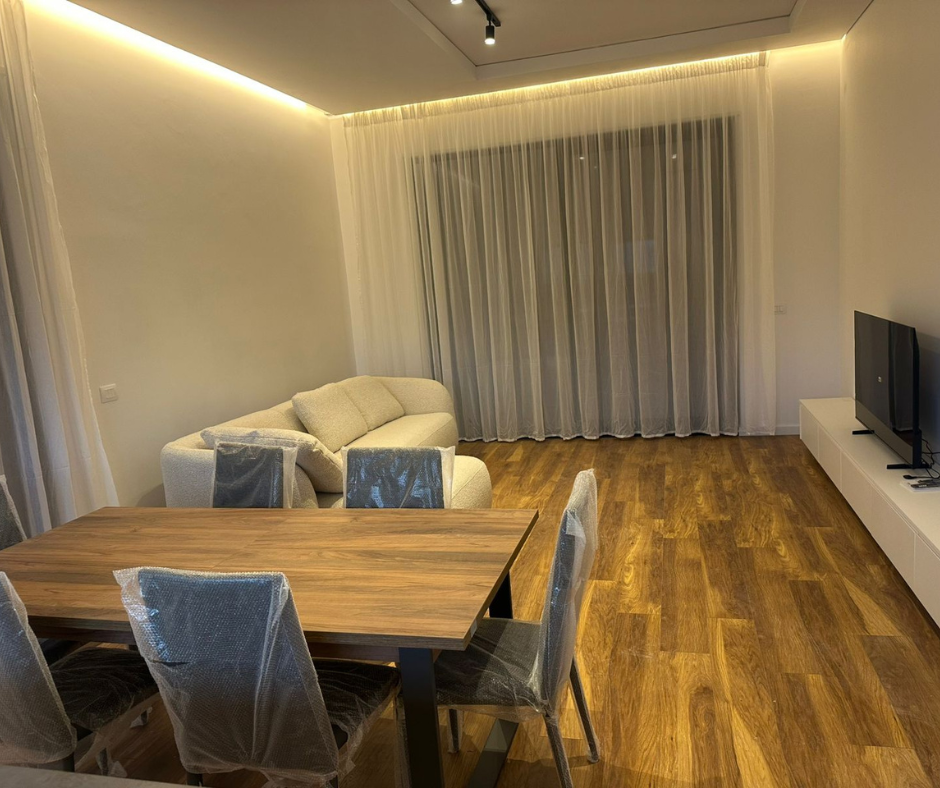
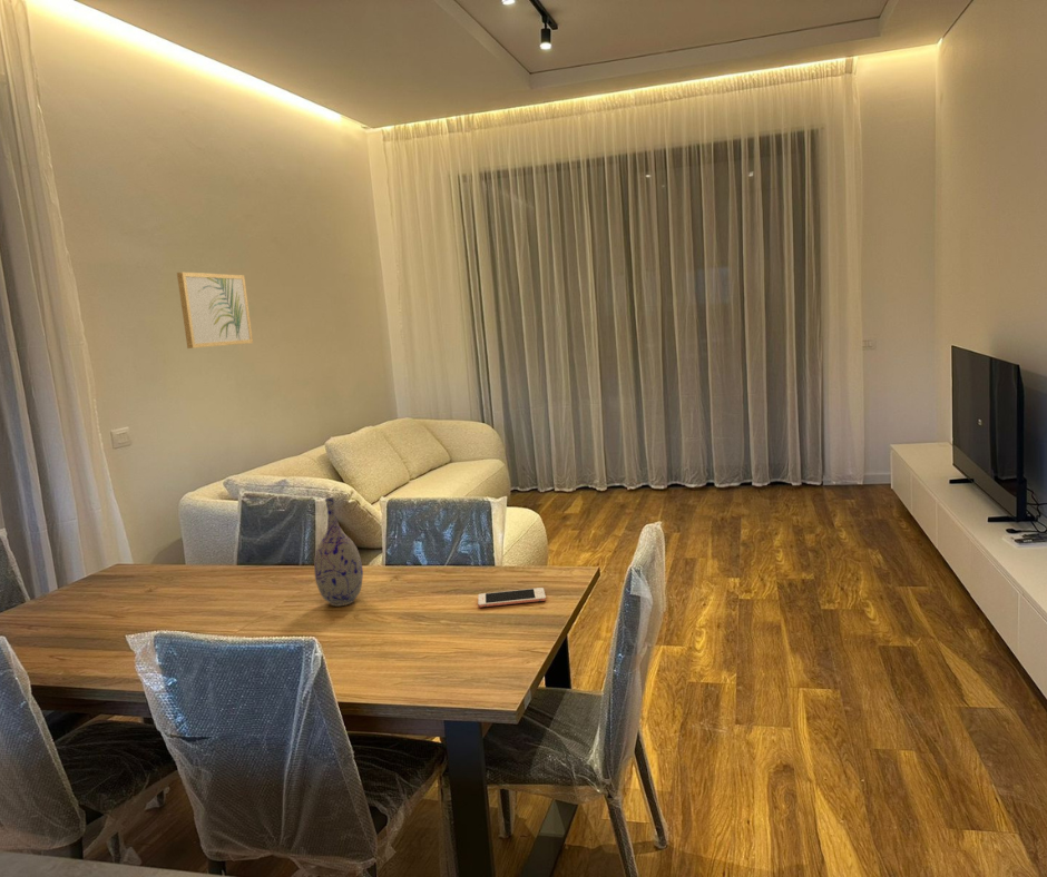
+ cell phone (511, 597)
+ vase (335, 550)
+ wall art (217, 309)
